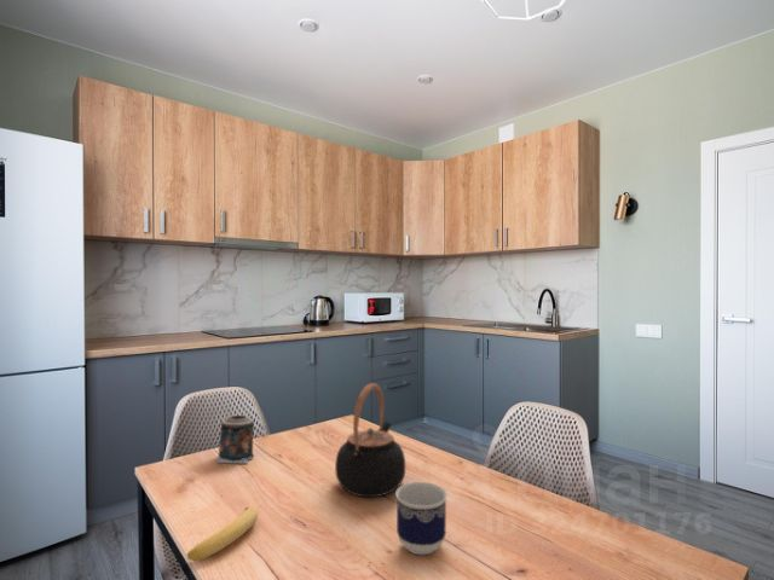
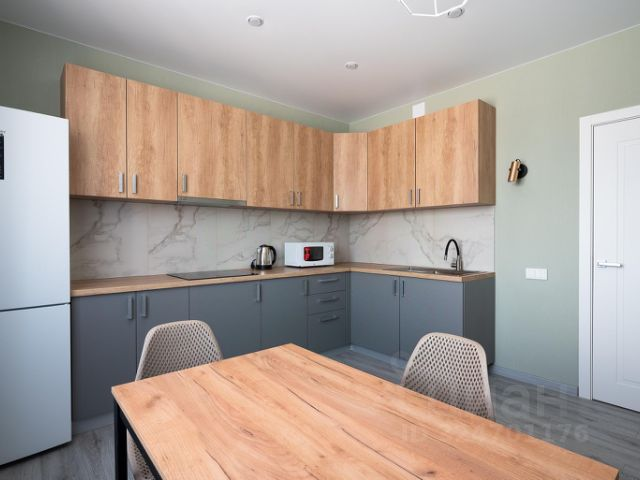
- cup (422, 515)
- banana (227, 527)
- candle (237, 437)
- teapot (372, 431)
